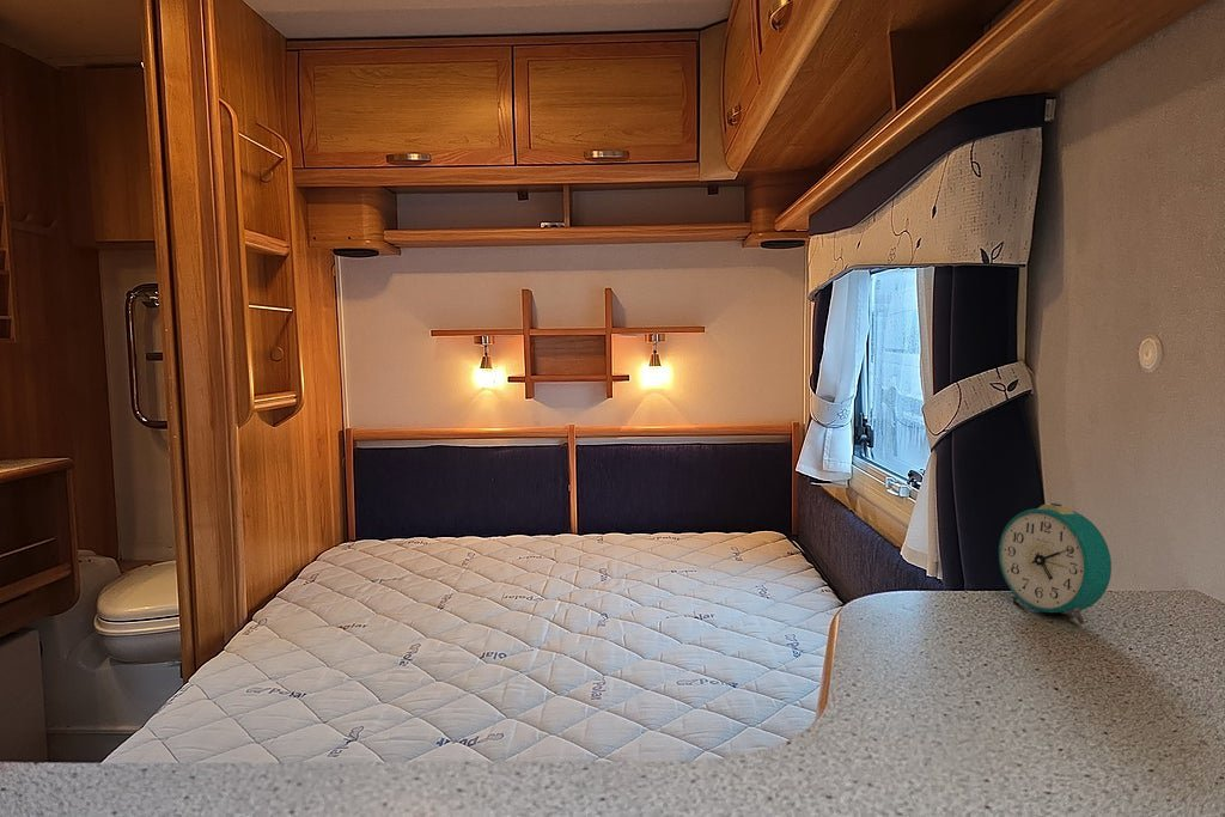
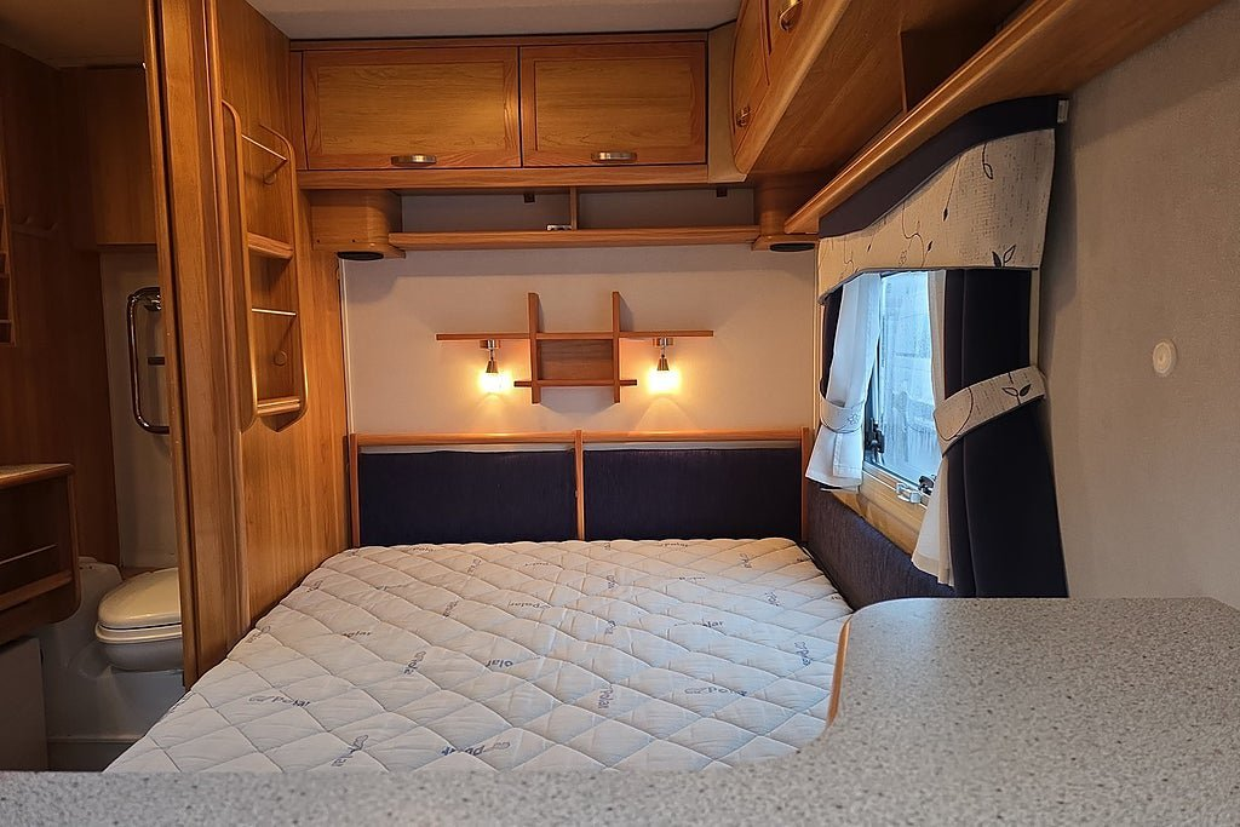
- alarm clock (1059, 556)
